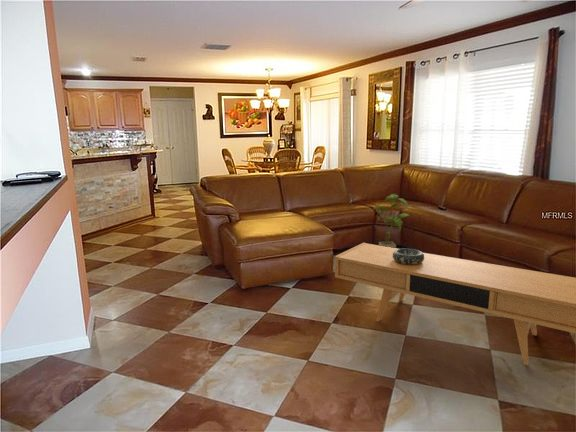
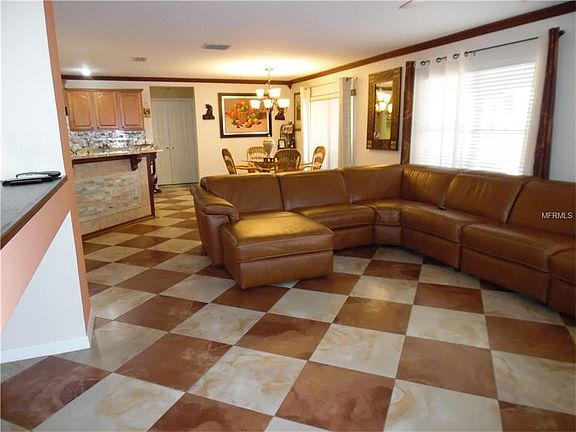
- decorative bowl (408, 255)
- house plant (391, 229)
- tv console (455, 297)
